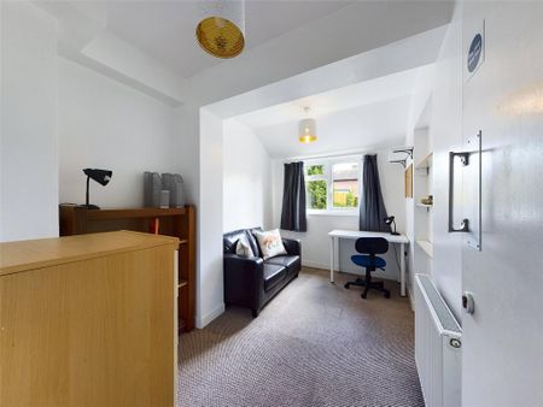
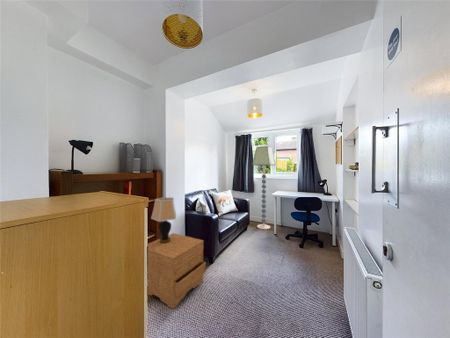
+ floor lamp (263, 187)
+ table lamp (166, 219)
+ nightstand (175, 265)
